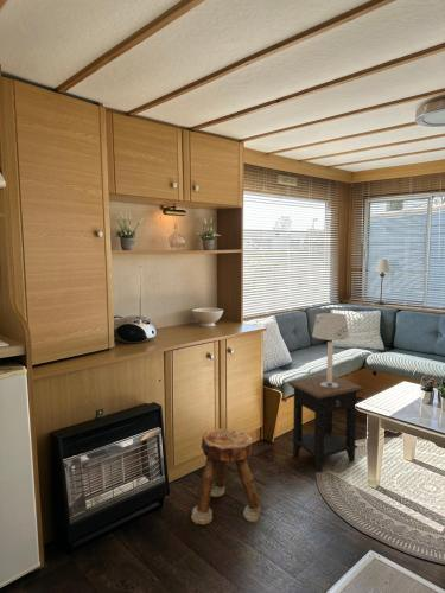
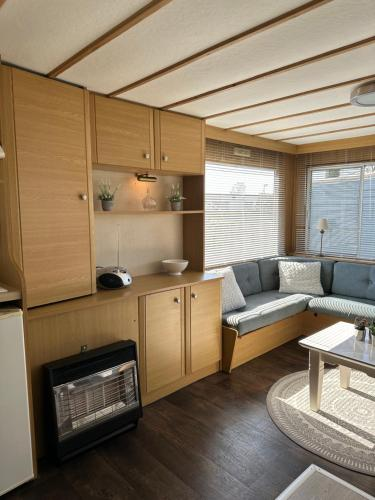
- stool (225, 471)
- side table (324, 420)
- table lamp (330, 350)
